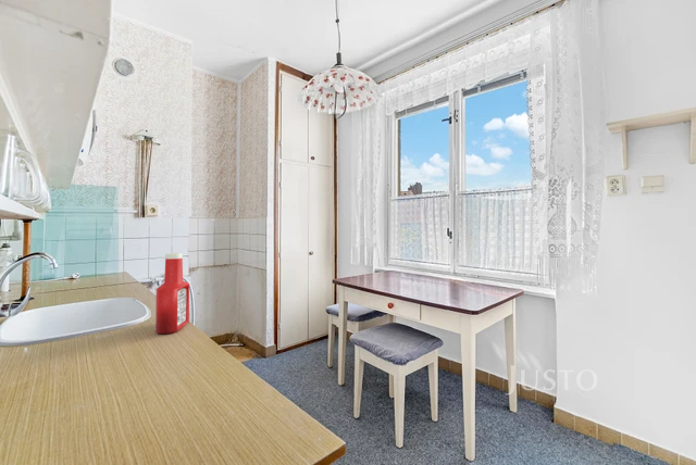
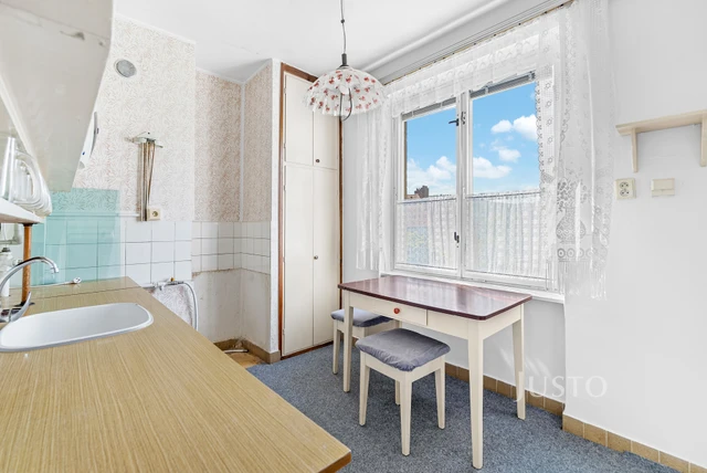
- soap bottle (173, 290)
